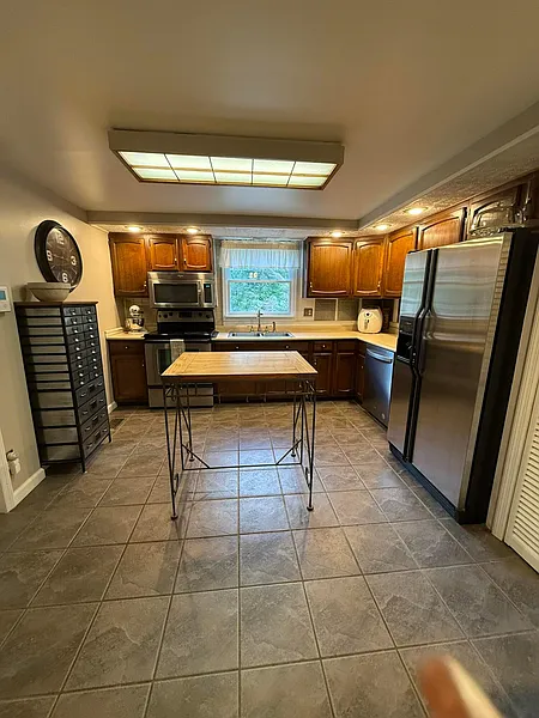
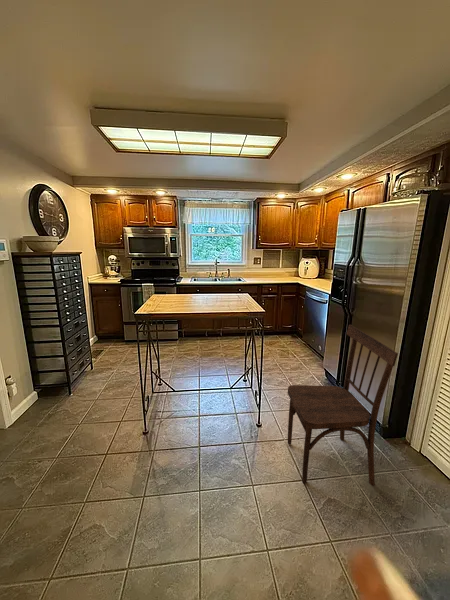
+ dining chair (331, 402)
